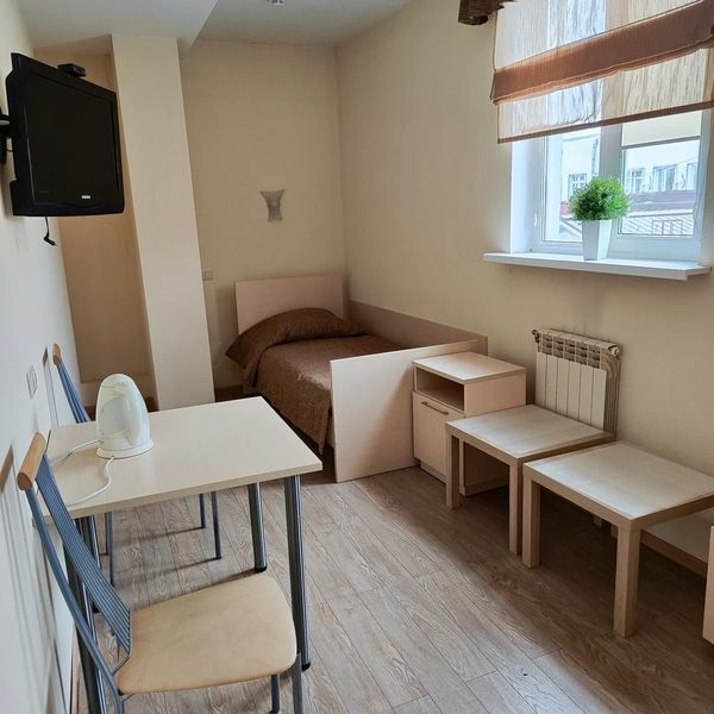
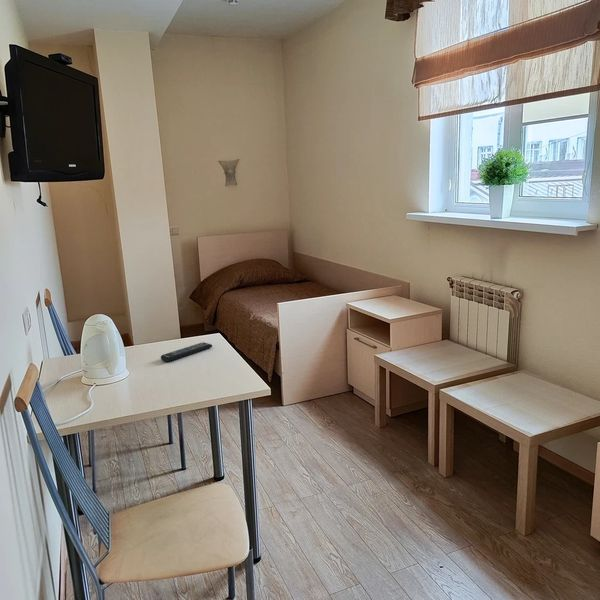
+ remote control (187, 351)
